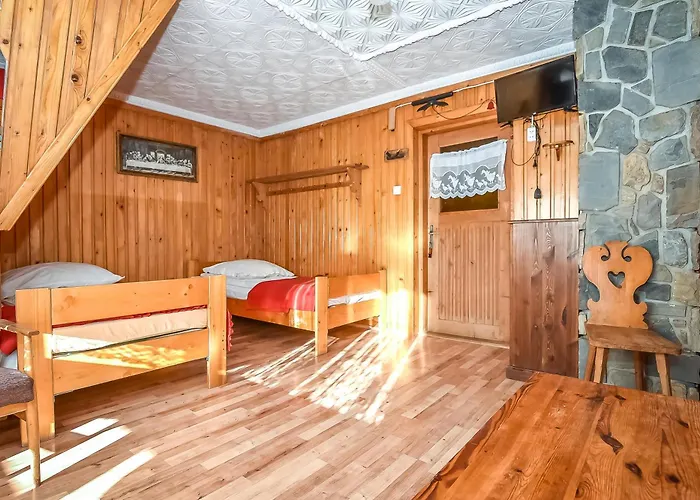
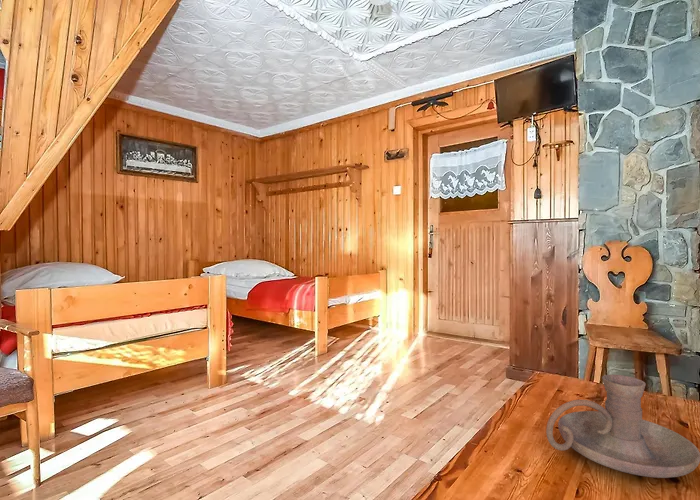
+ candle holder (611, 419)
